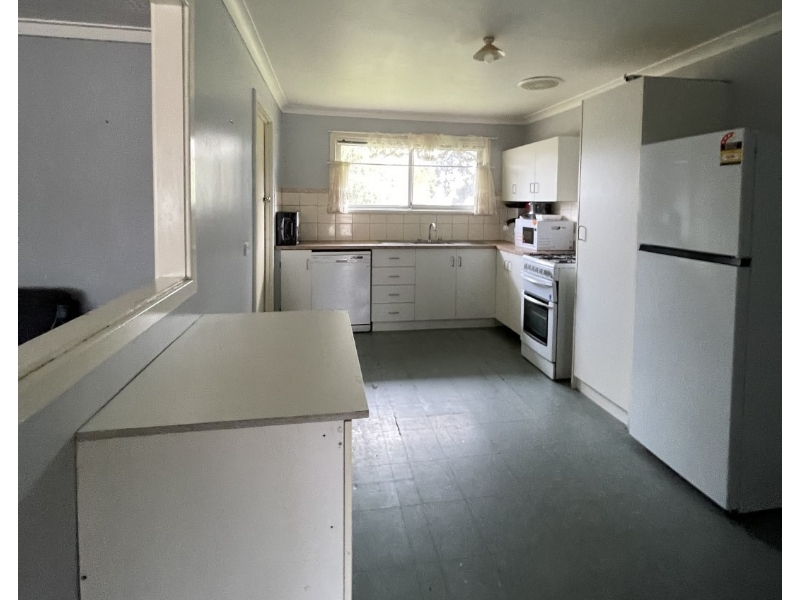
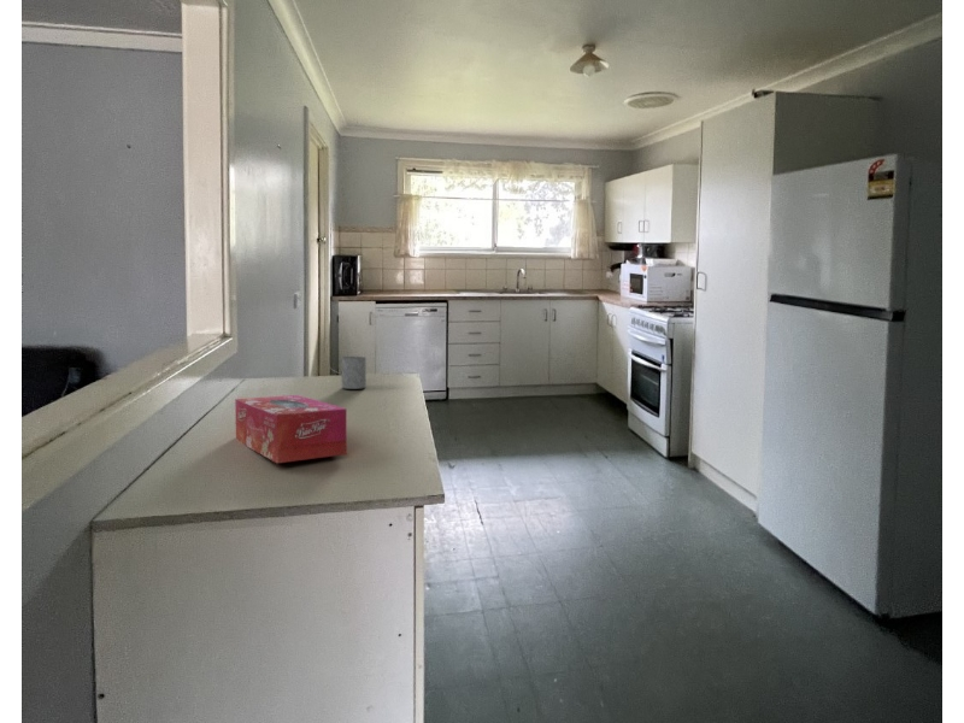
+ mug (347, 372)
+ tissue box (288, 425)
